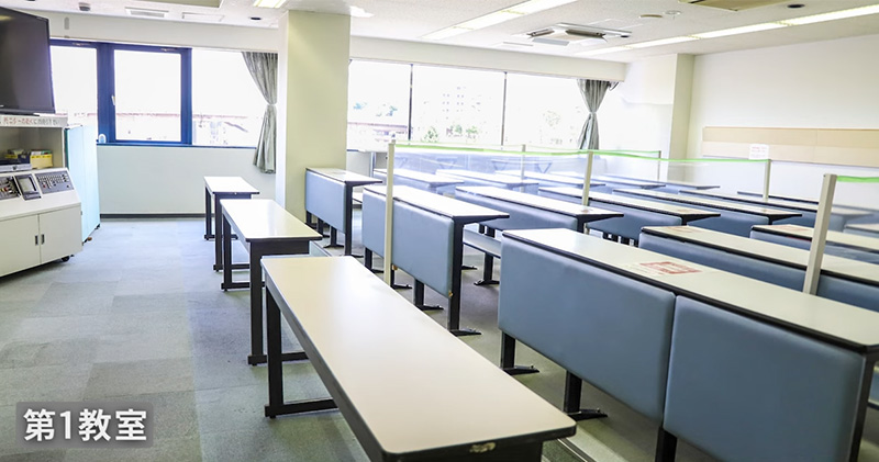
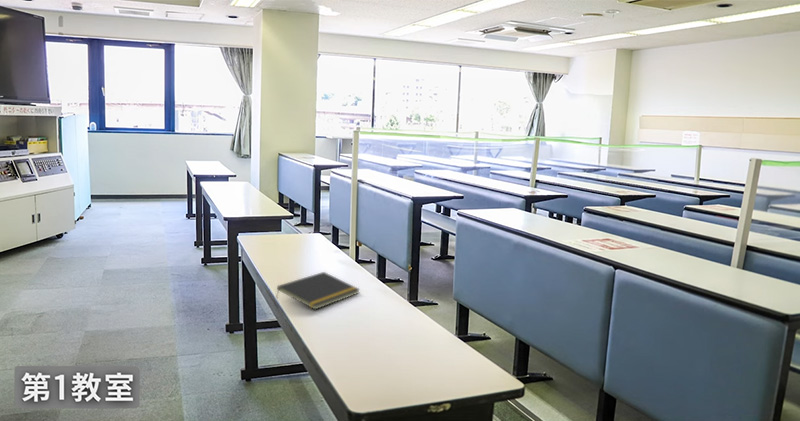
+ notepad (319, 289)
